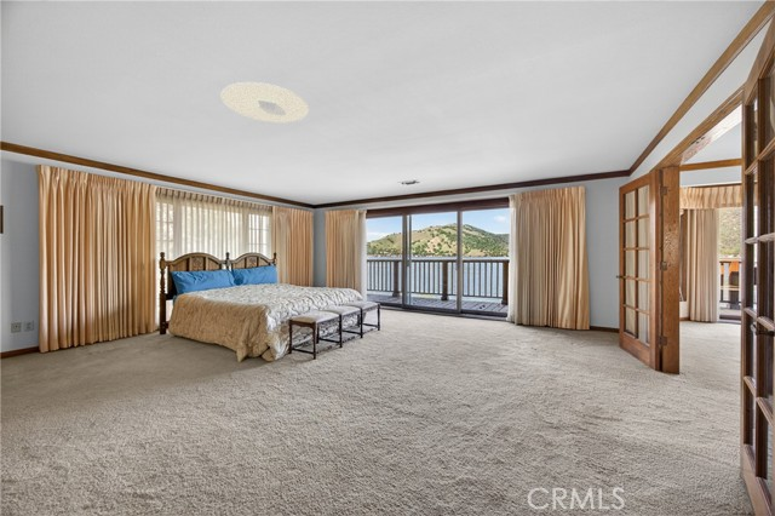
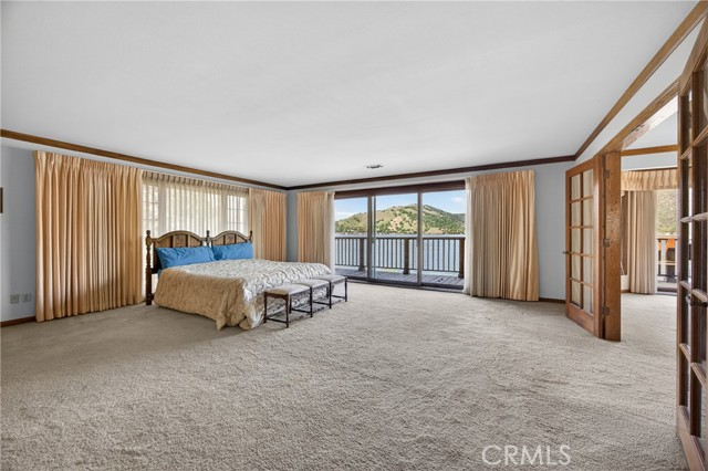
- ceiling light (266, 101)
